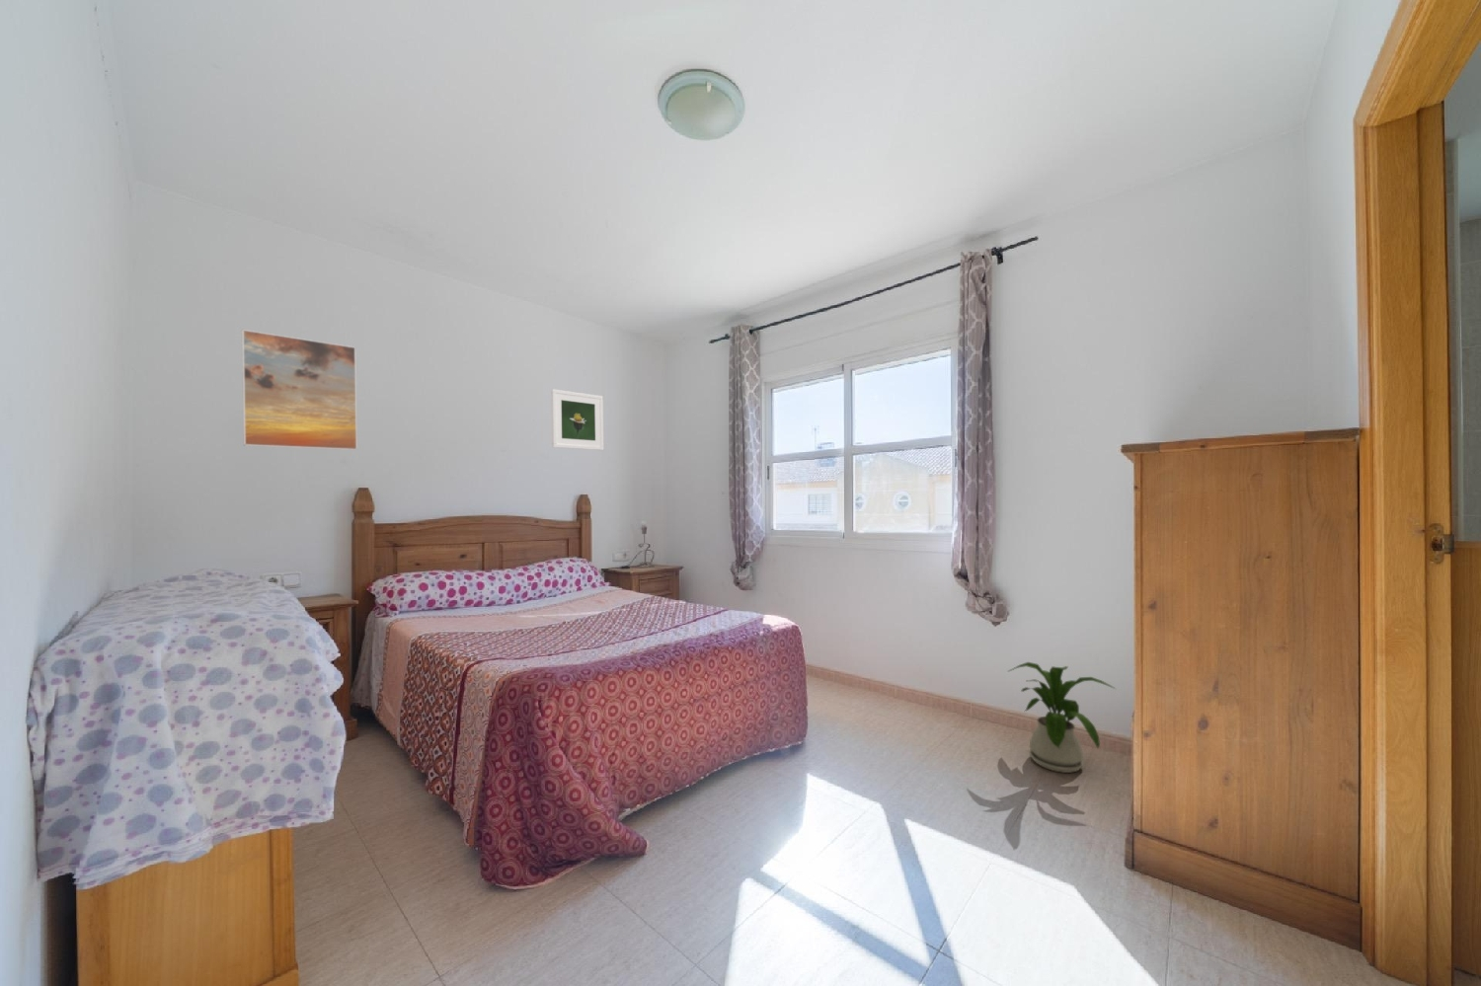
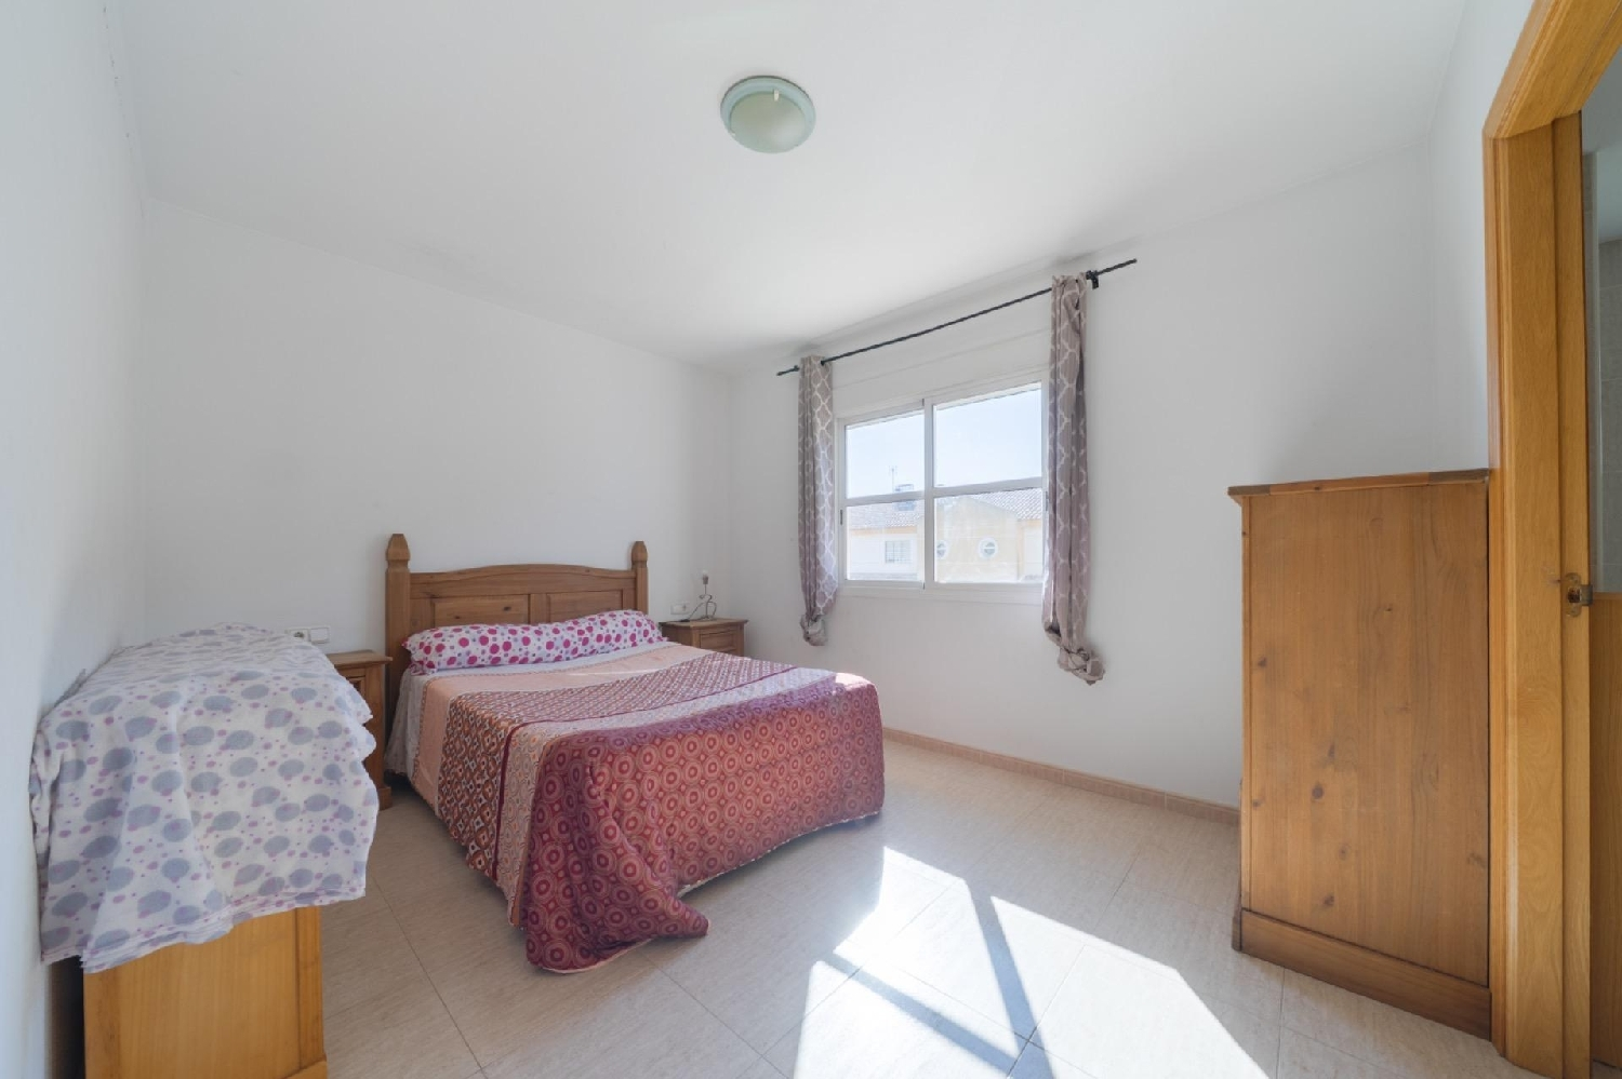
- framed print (578, 420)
- house plant (1061, 706)
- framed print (303, 393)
